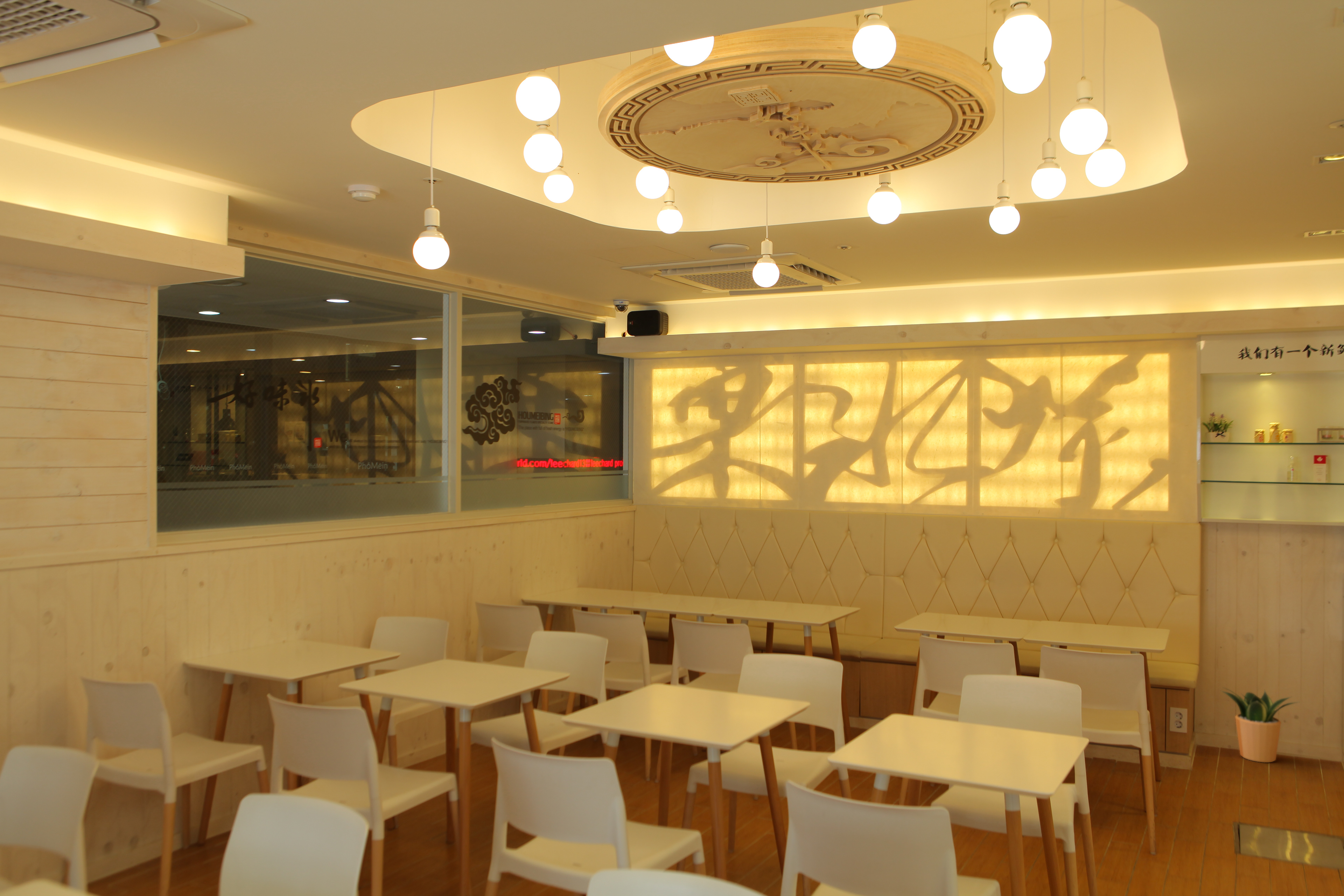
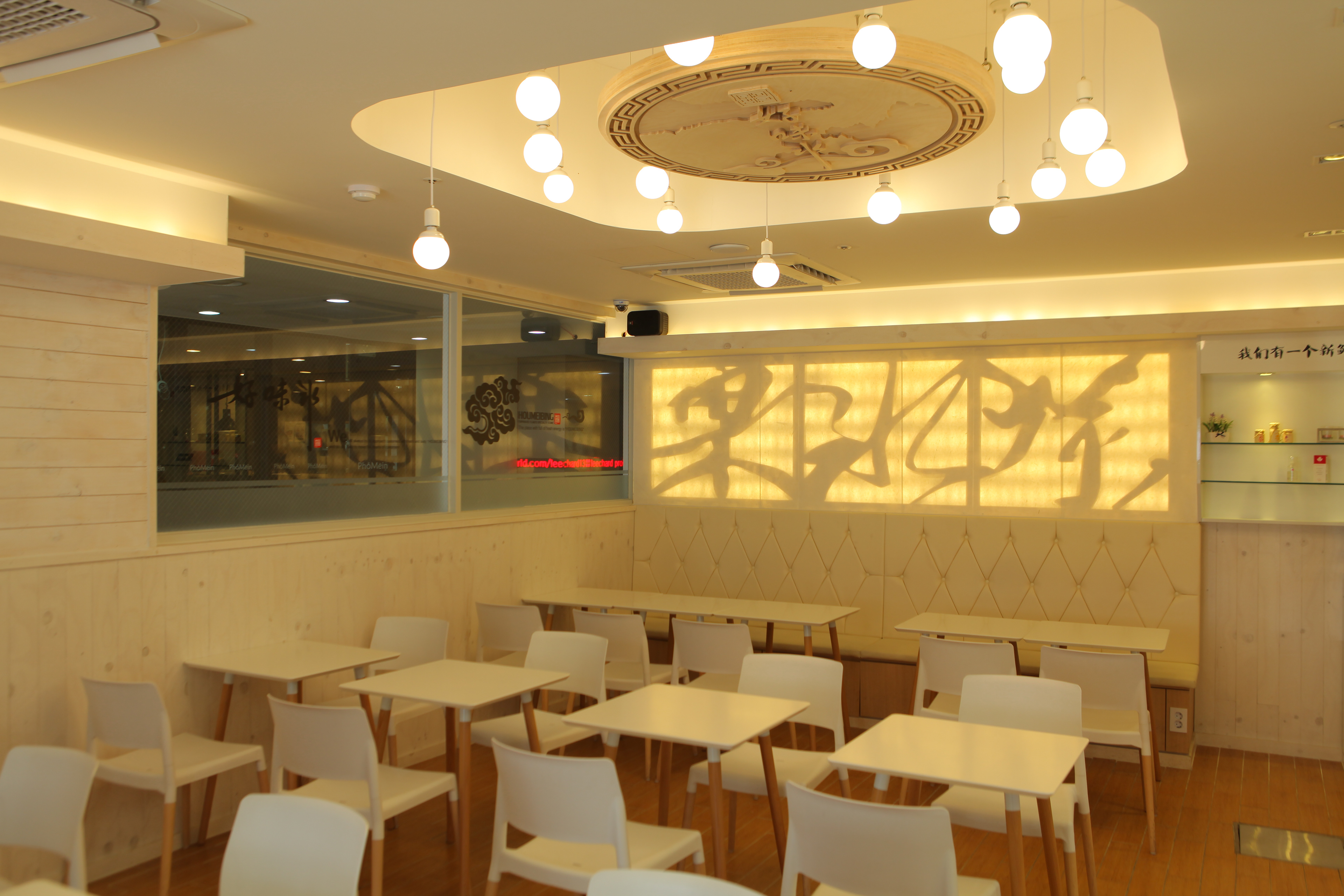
- potted plant (1259, 724)
